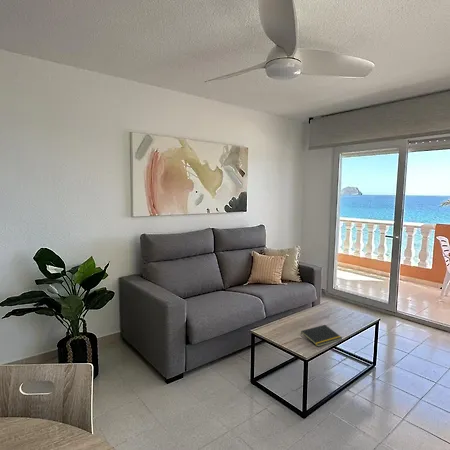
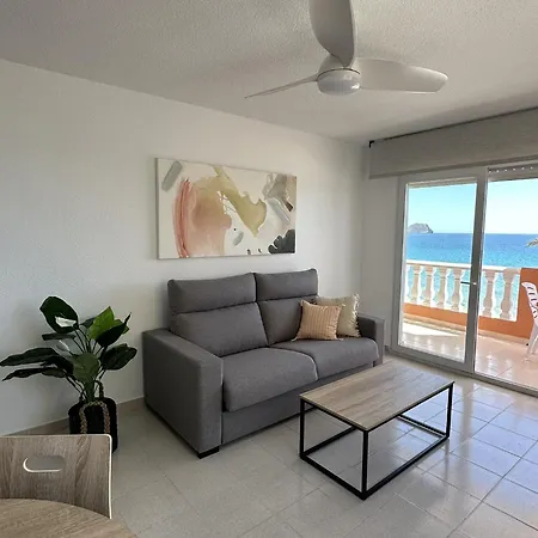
- notepad (321, 335)
